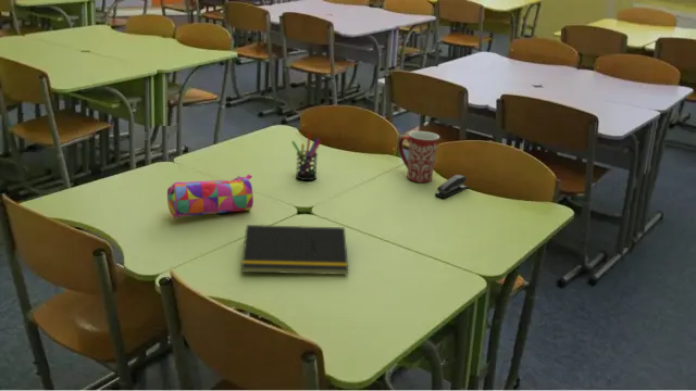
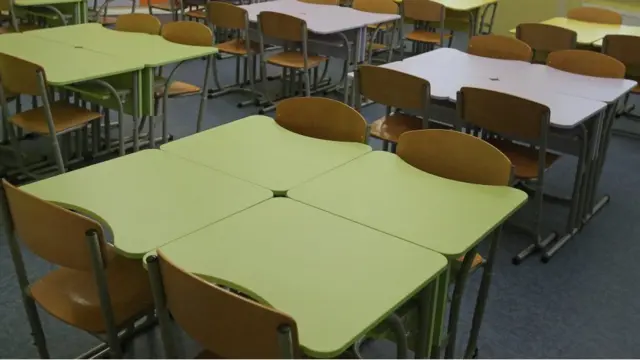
- mug (417, 155)
- stapler (452, 185)
- notepad (295, 249)
- pencil case (211, 195)
- pen holder (304, 155)
